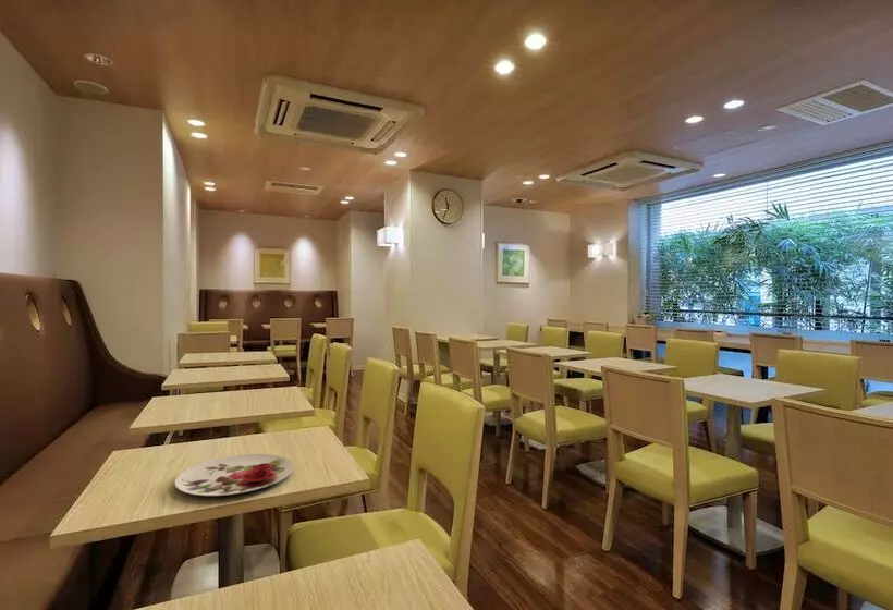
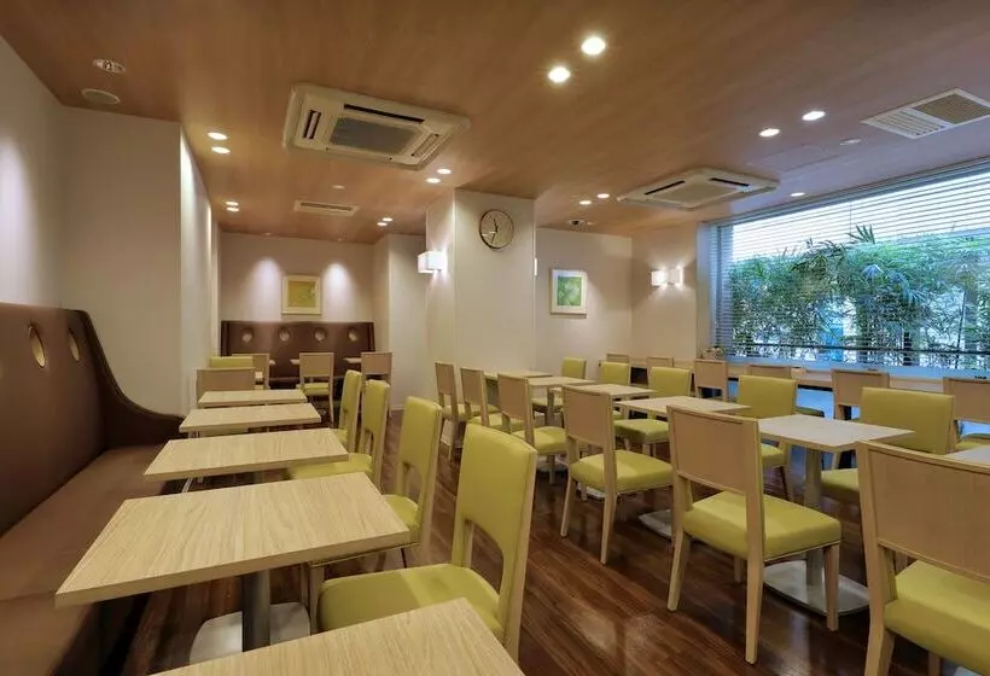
- plate (236, 472)
